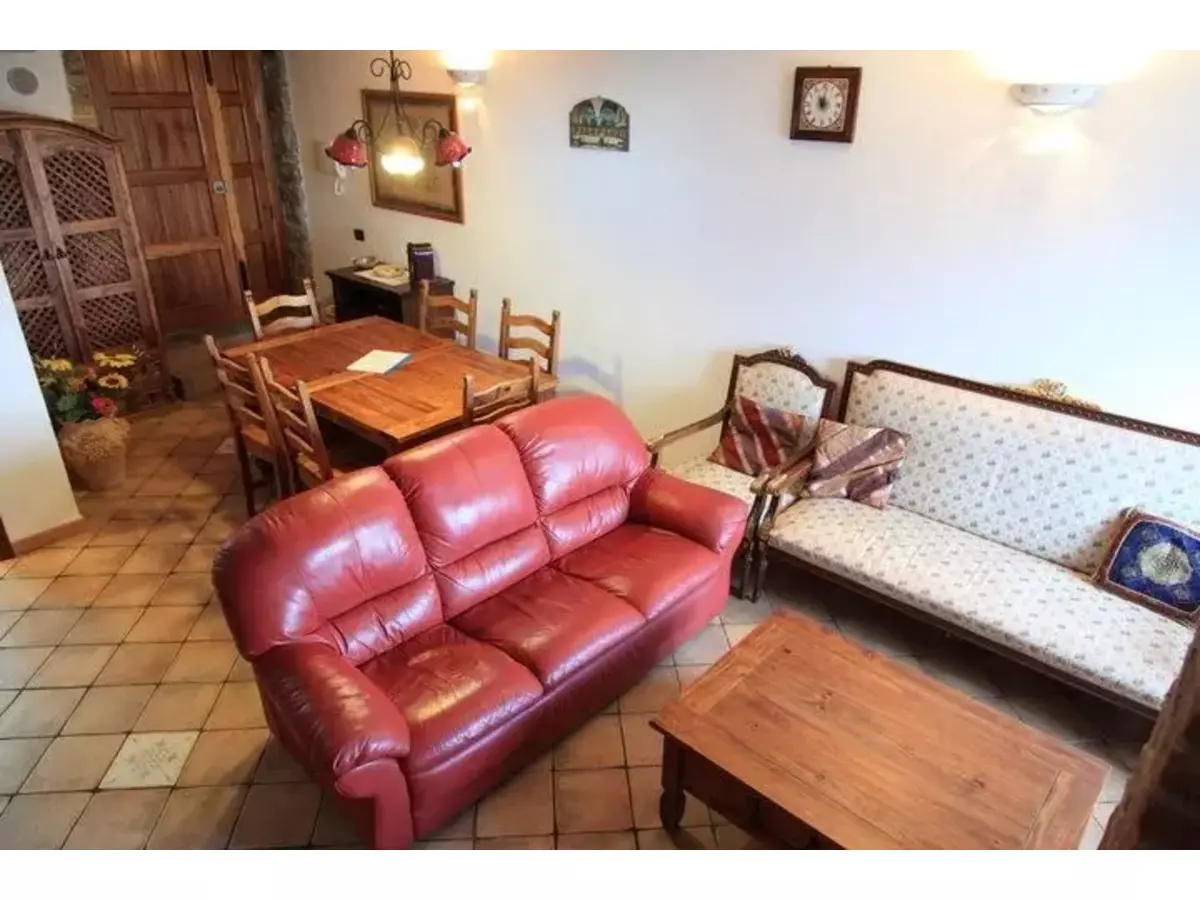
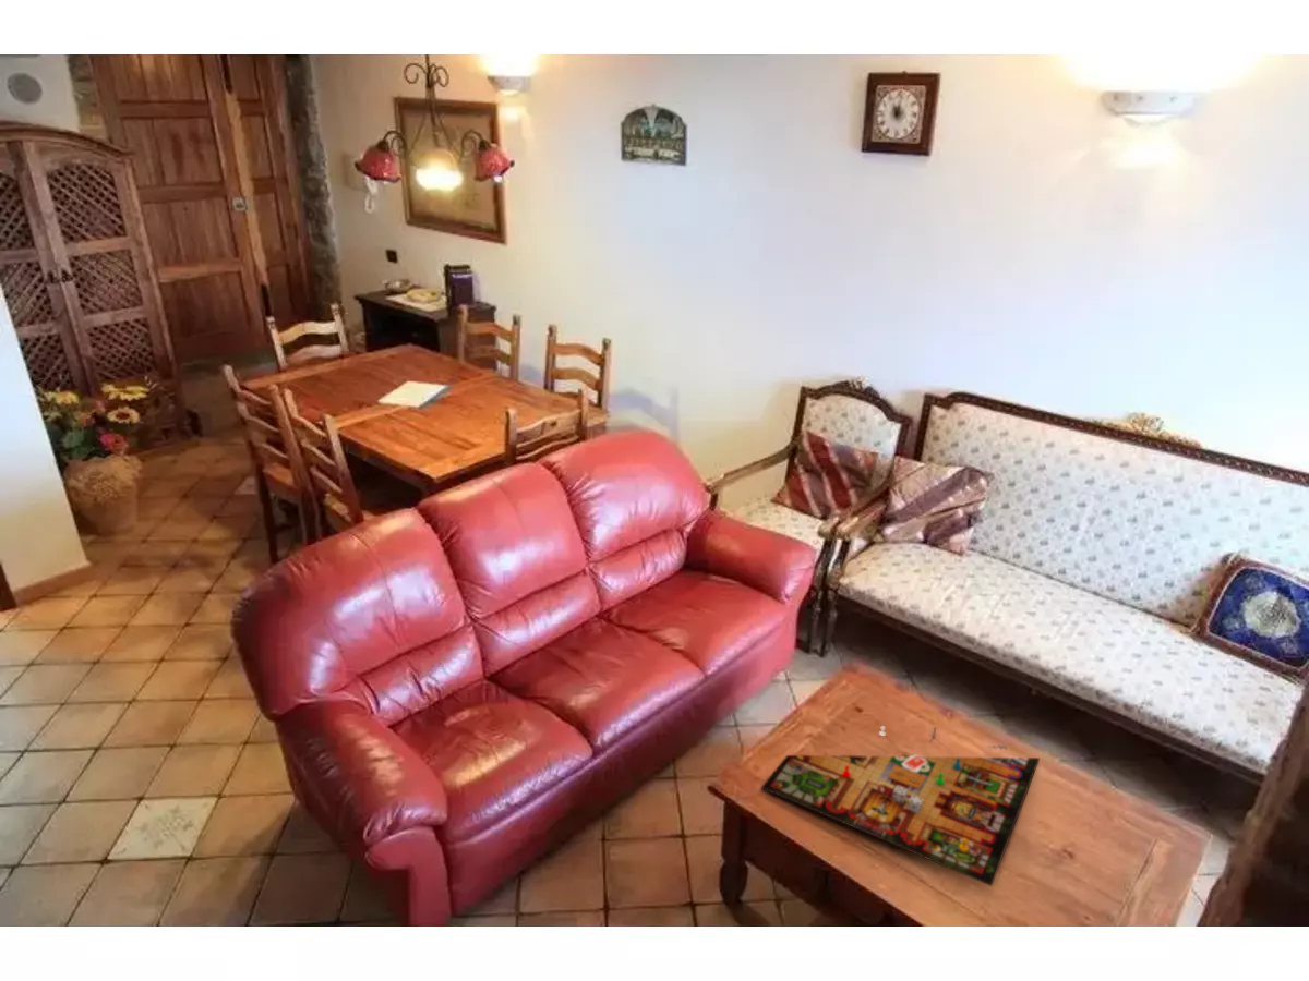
+ gameboard (908, 761)
